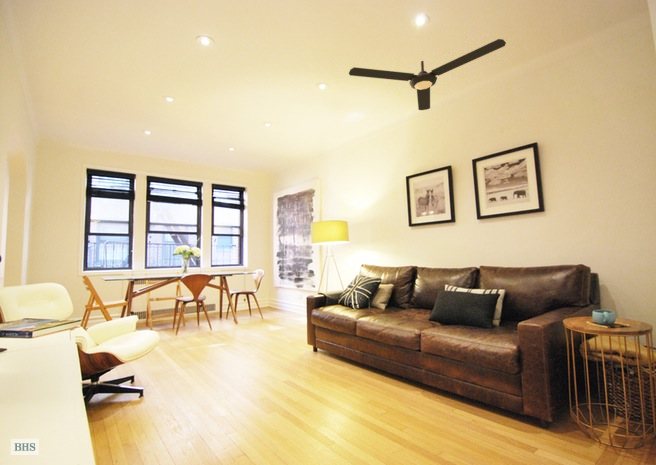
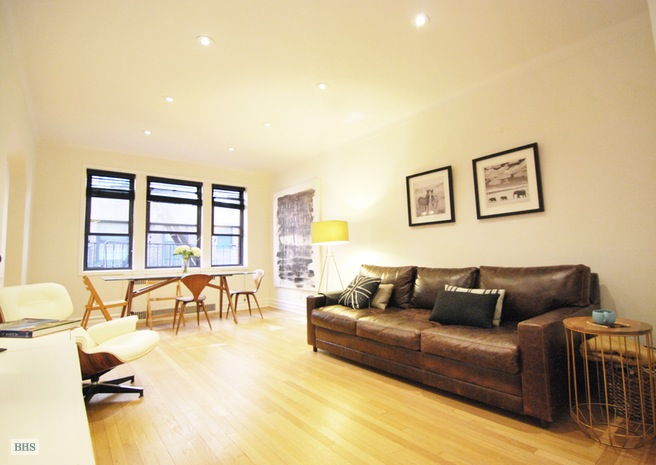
- ceiling fan (423, 81)
